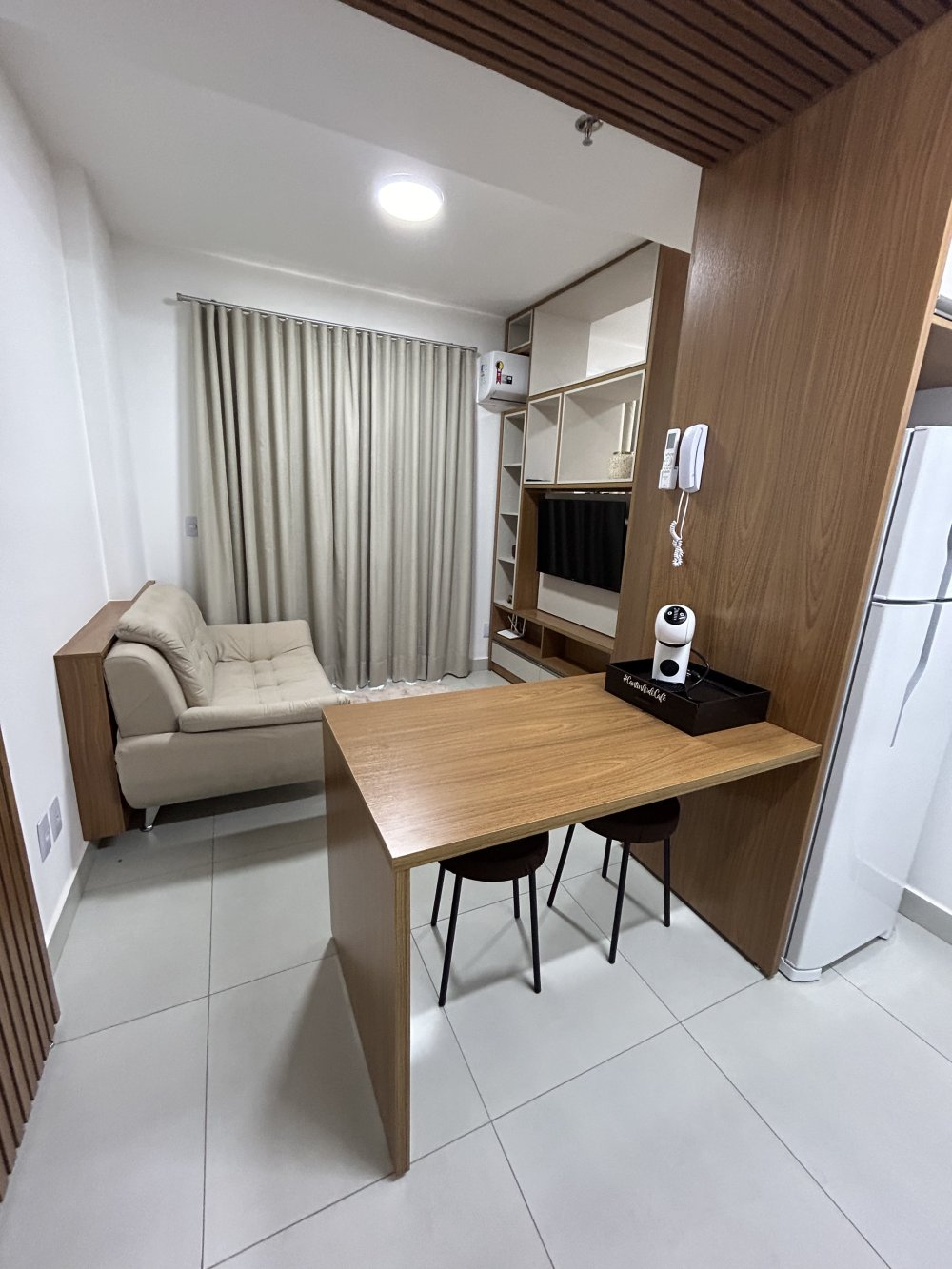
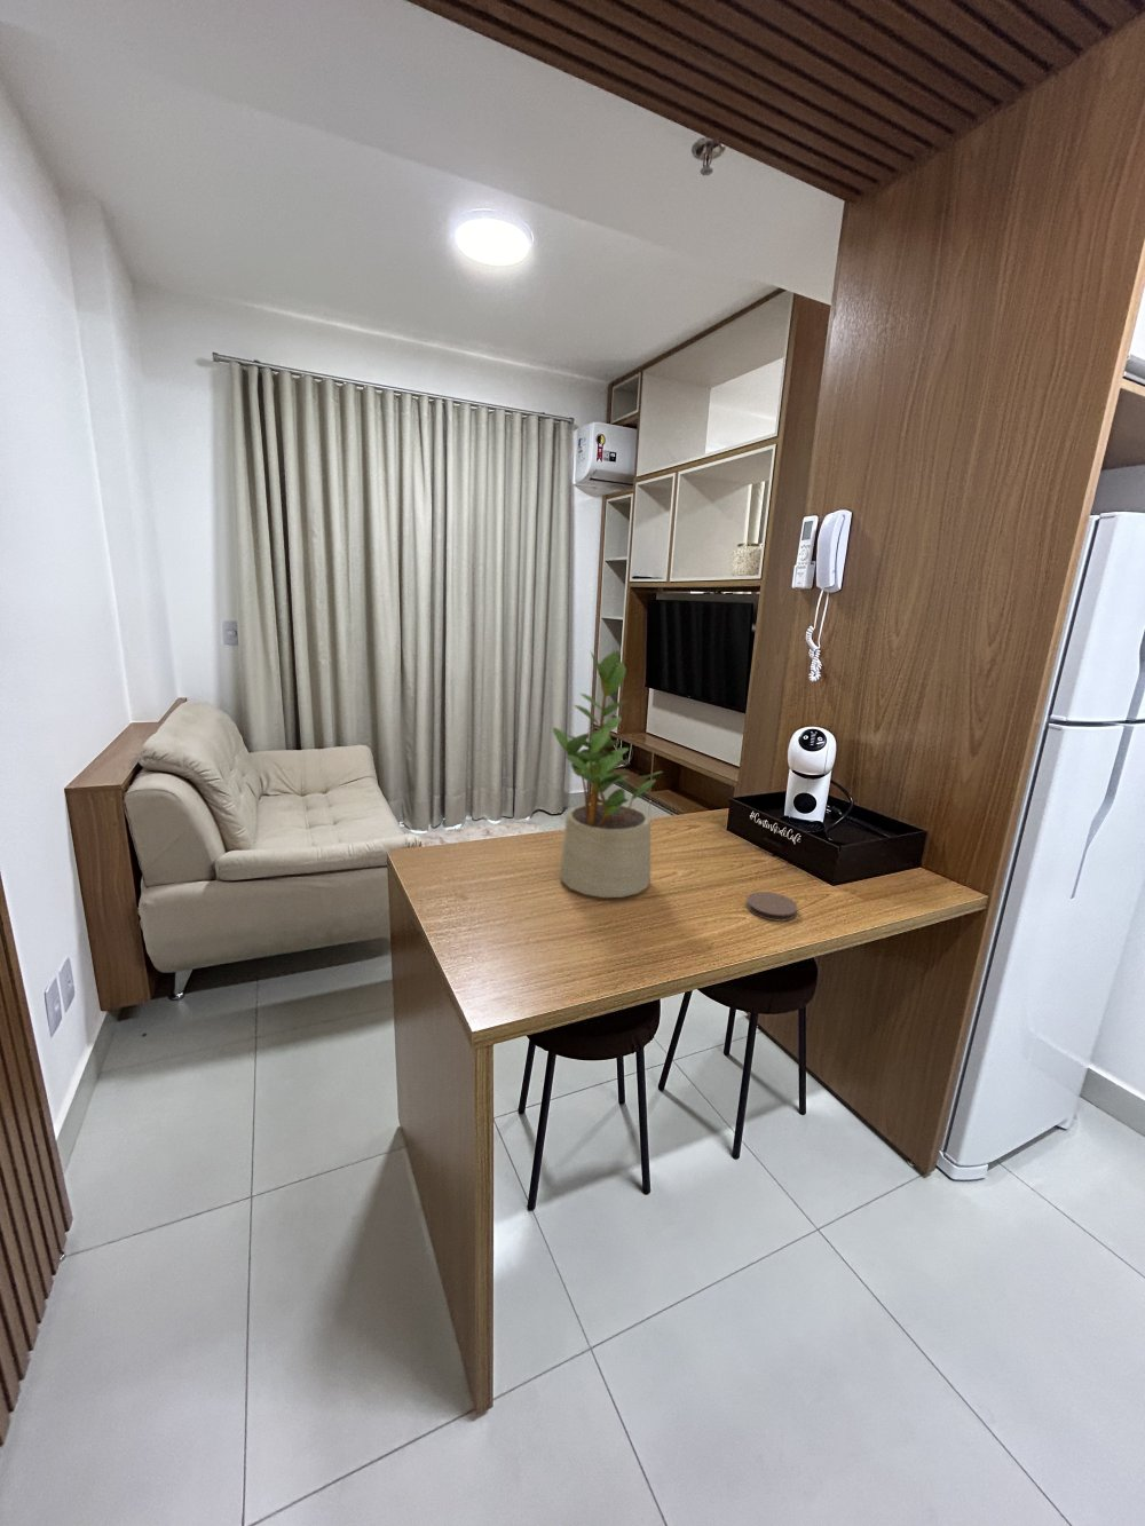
+ coaster (771, 905)
+ potted plant (609, 774)
